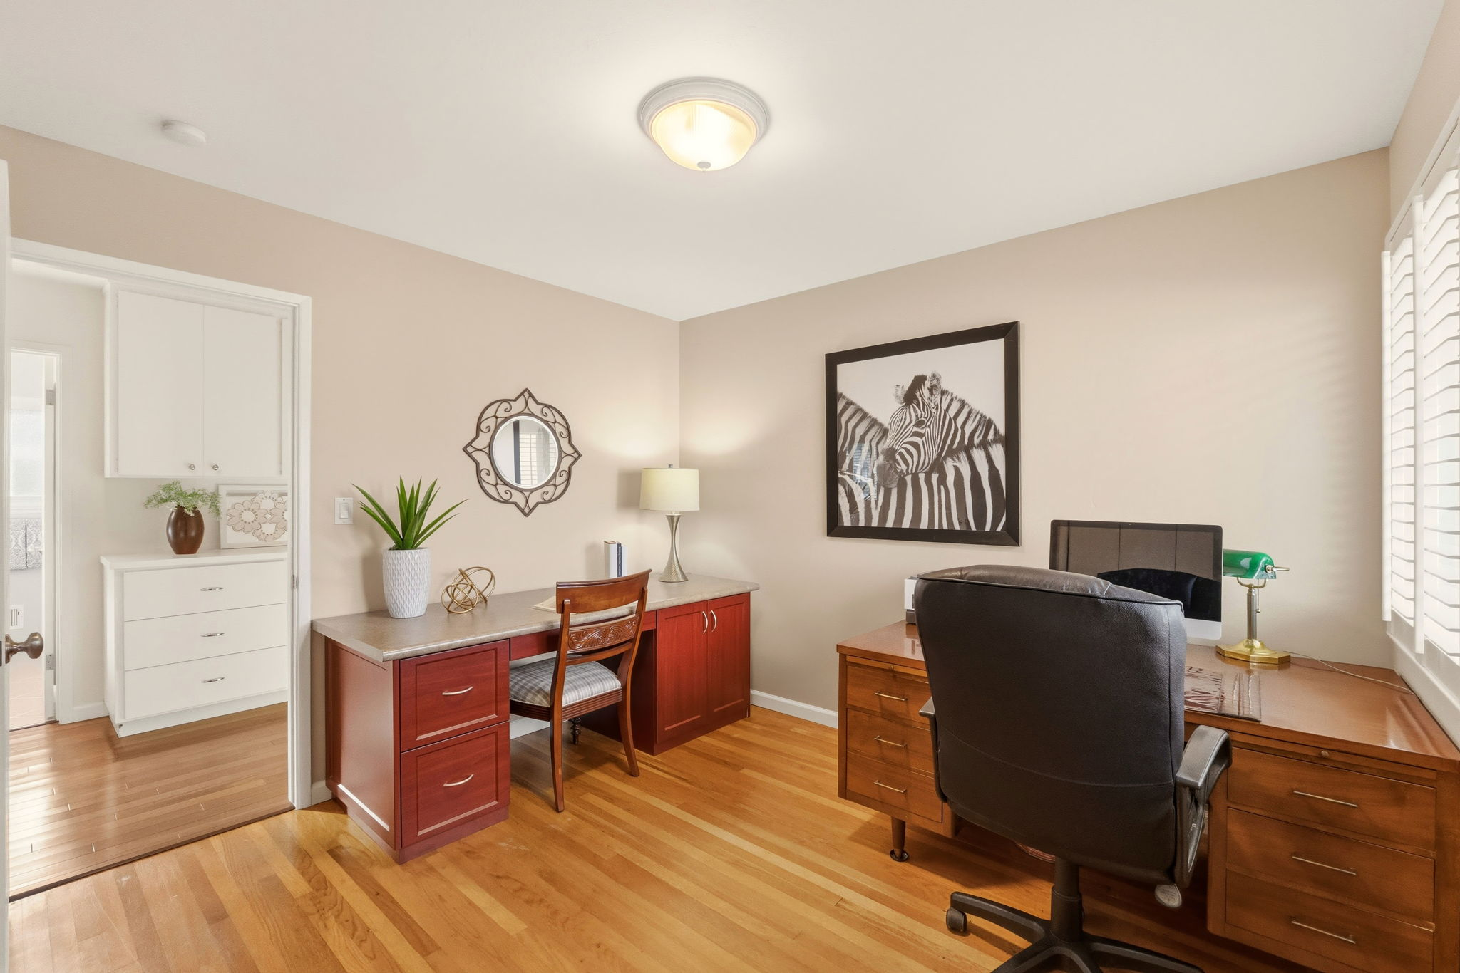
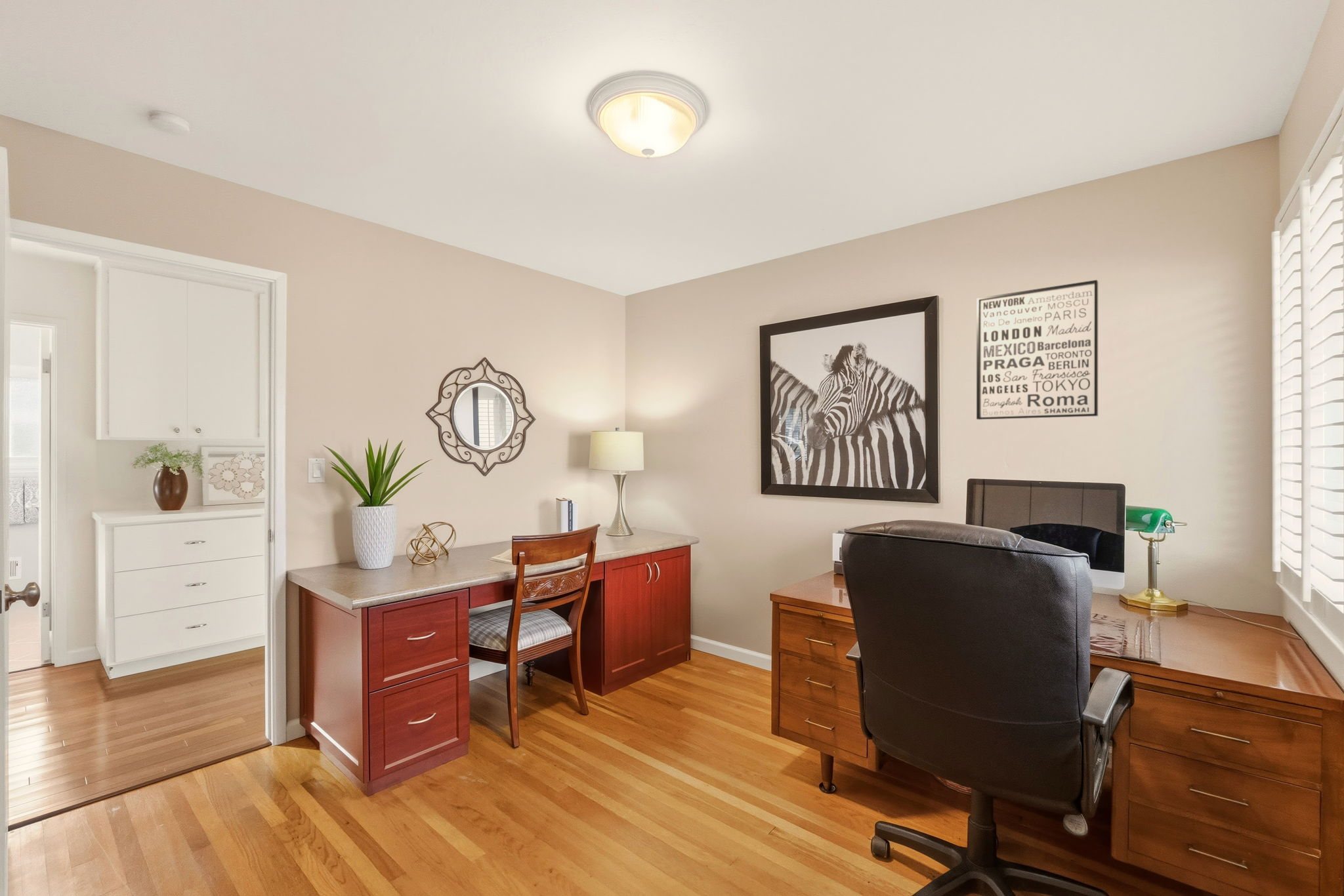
+ wall art (1034, 354)
